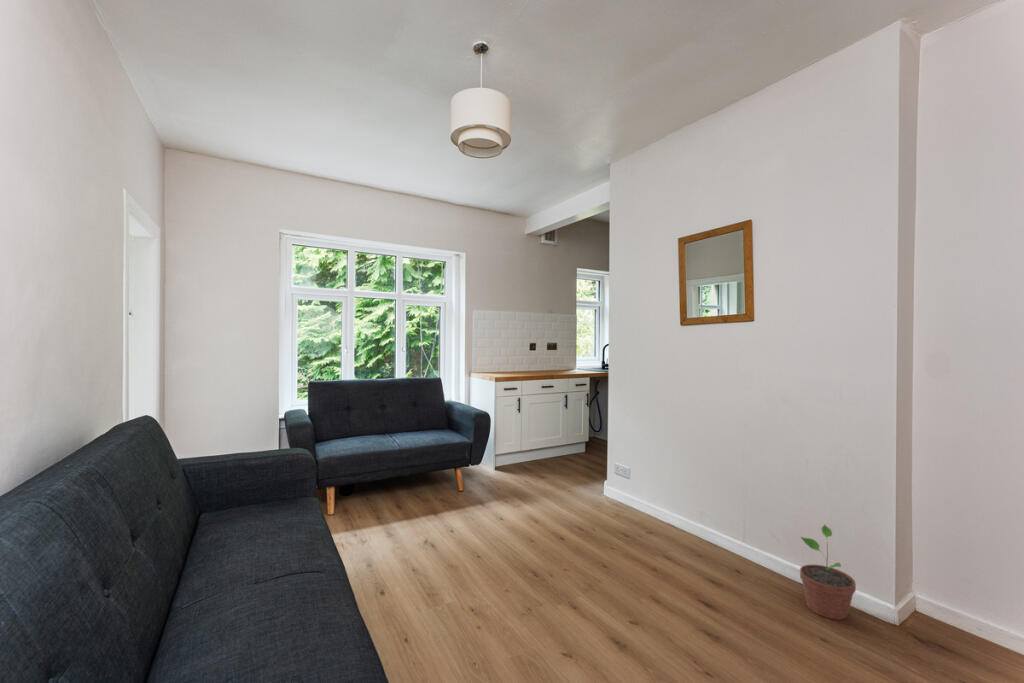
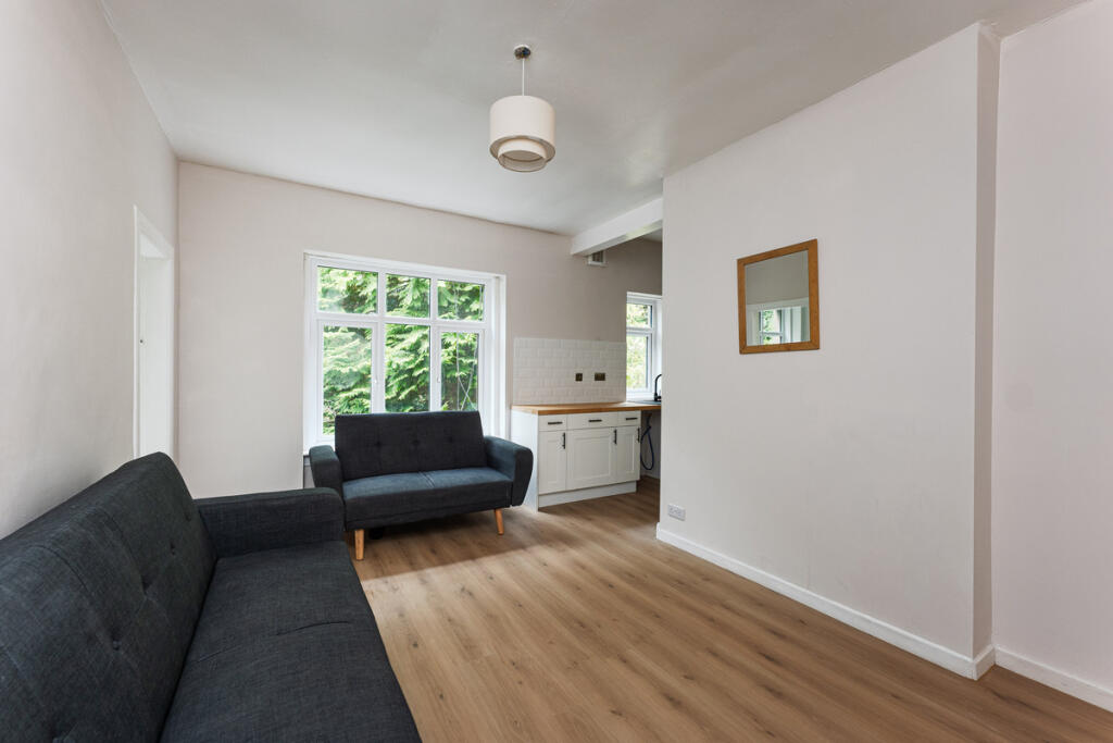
- potted plant (827, 570)
